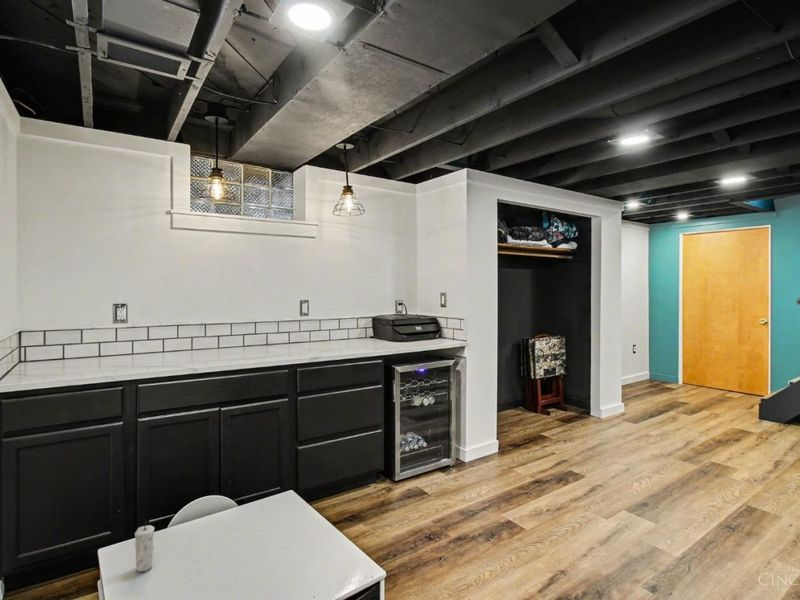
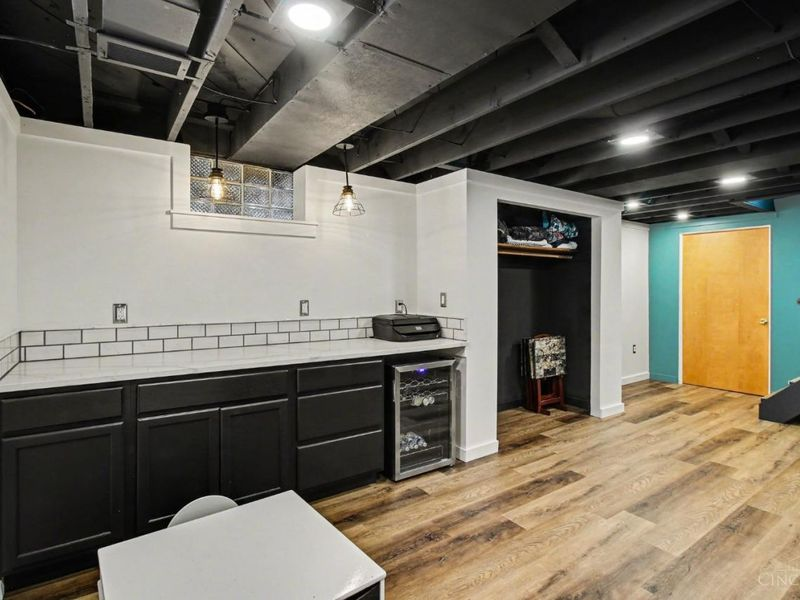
- candle (144, 544)
